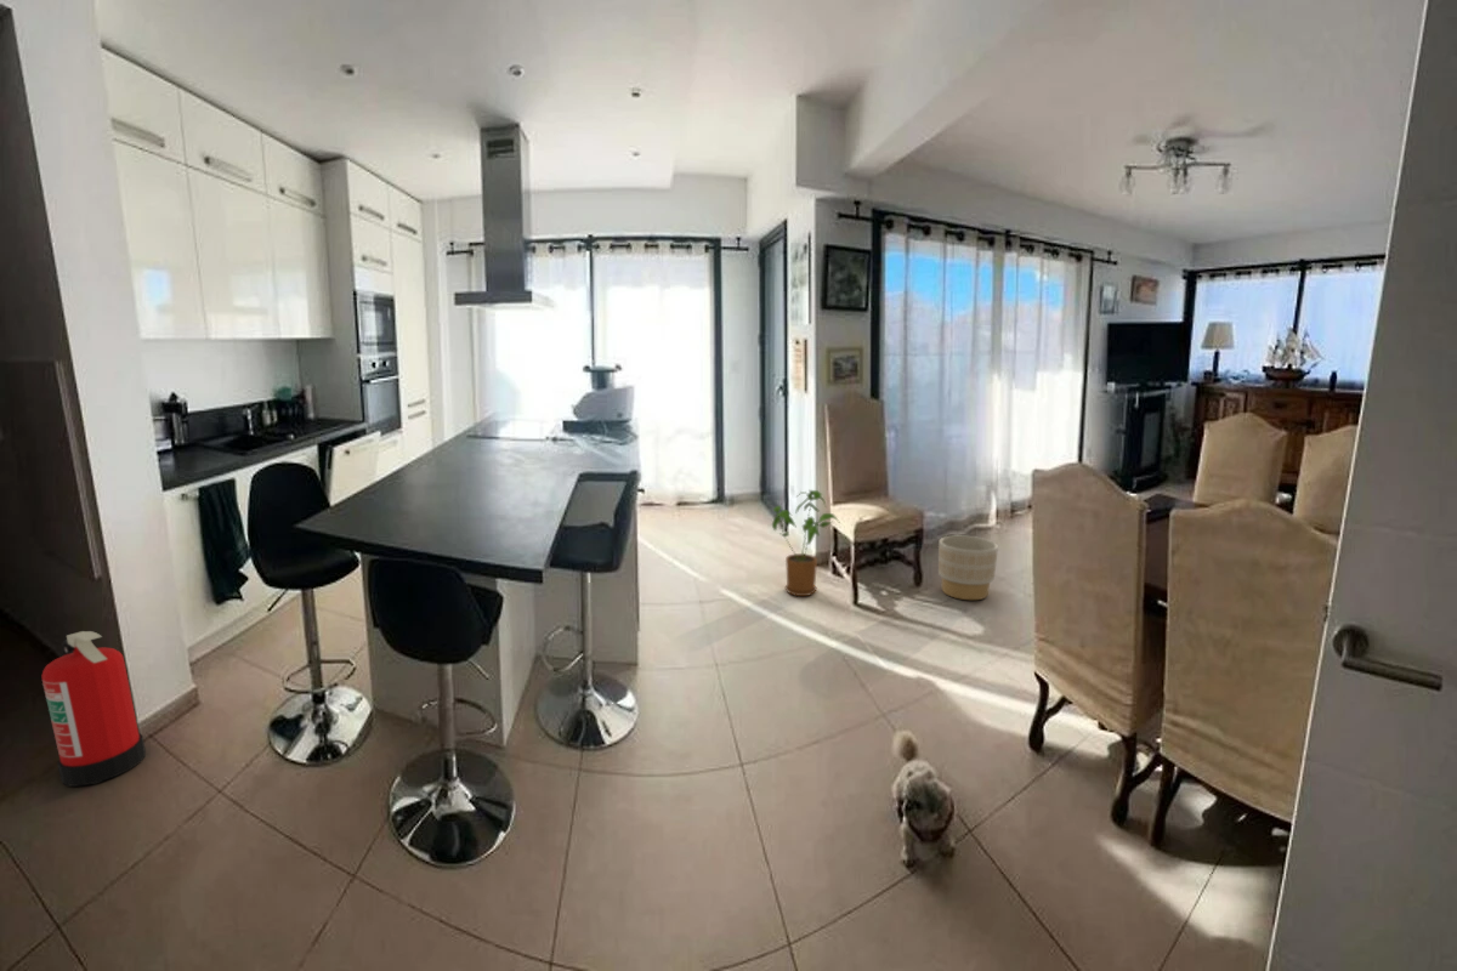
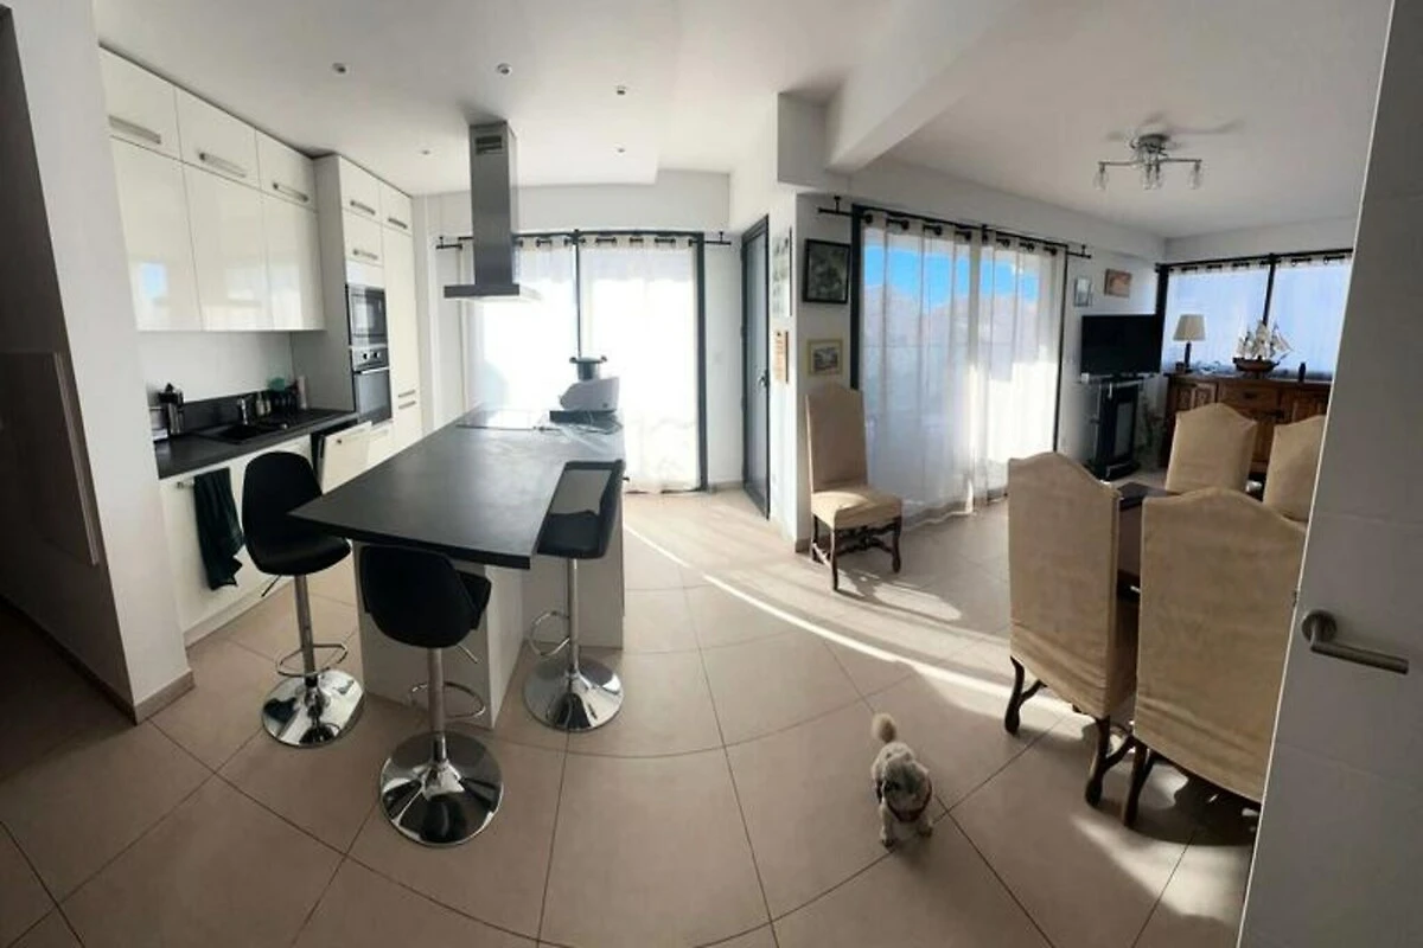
- fire extinguisher (90, 698)
- house plant (806, 543)
- planter (965, 567)
